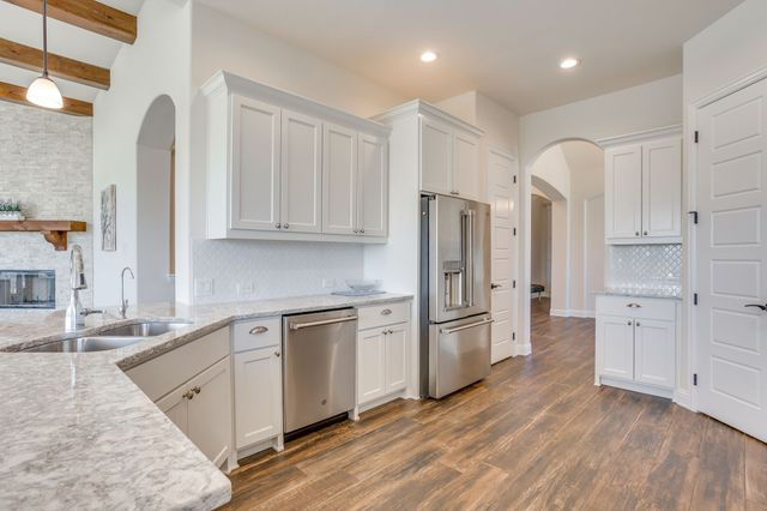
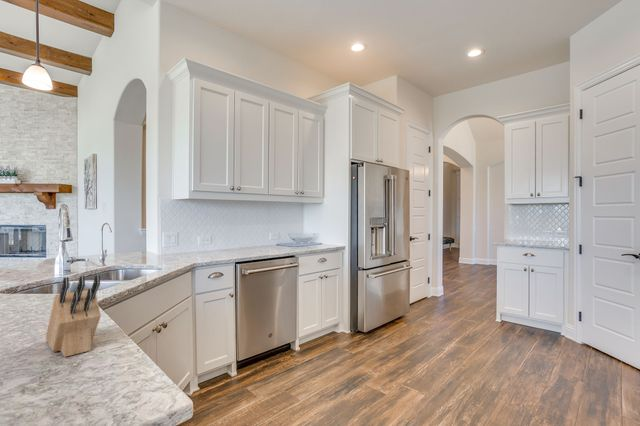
+ knife block (73, 309)
